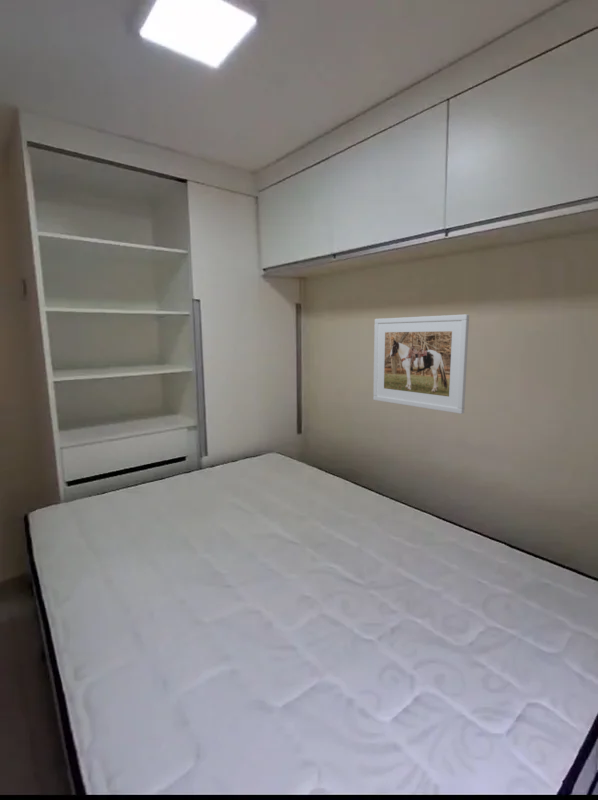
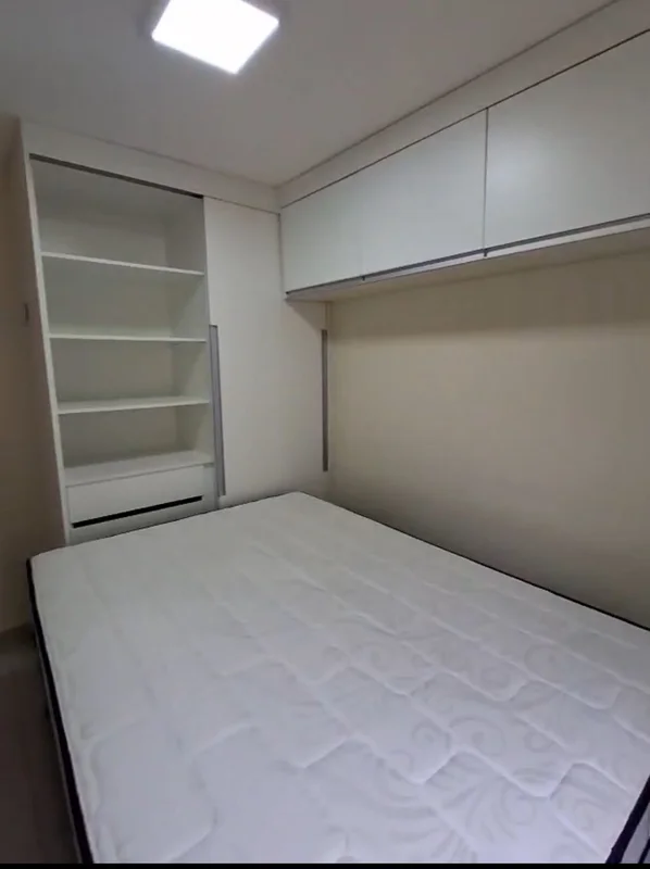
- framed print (415, 362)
